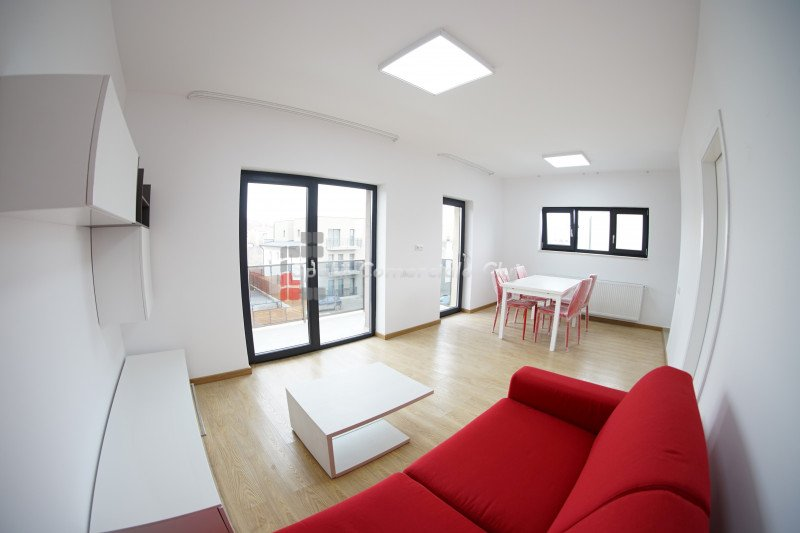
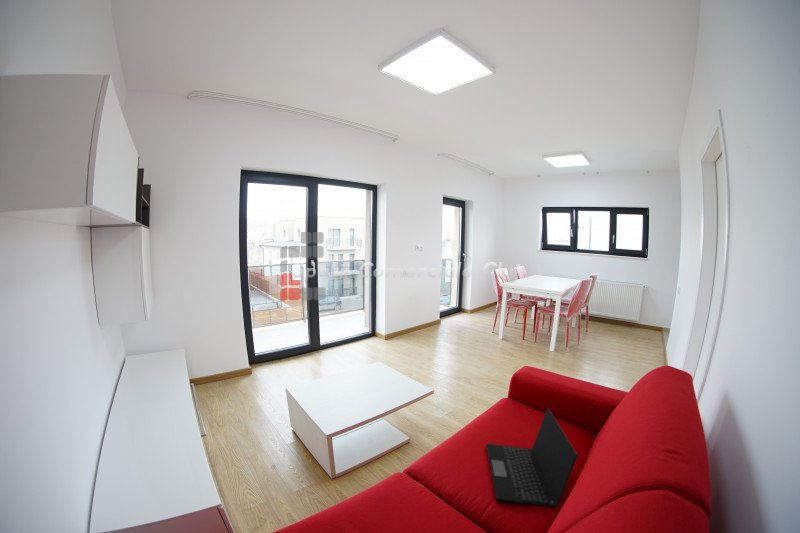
+ laptop (525, 449)
